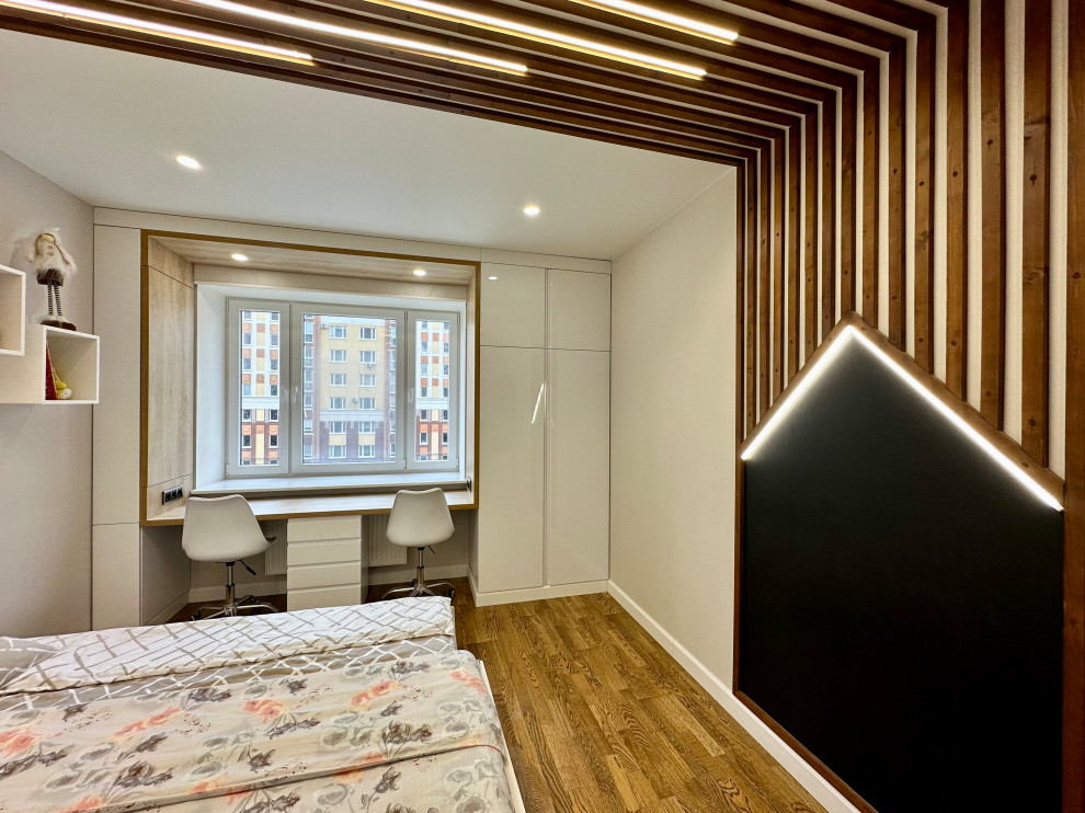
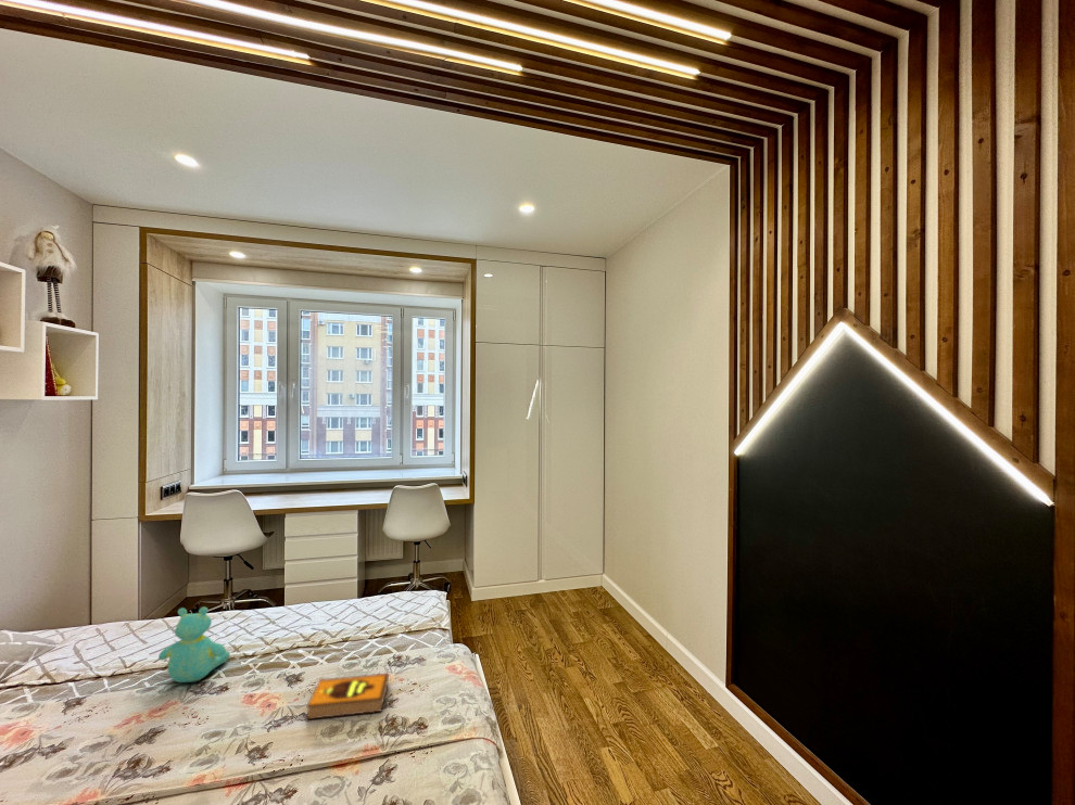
+ teddy bear (199, 638)
+ hardback book (350, 693)
